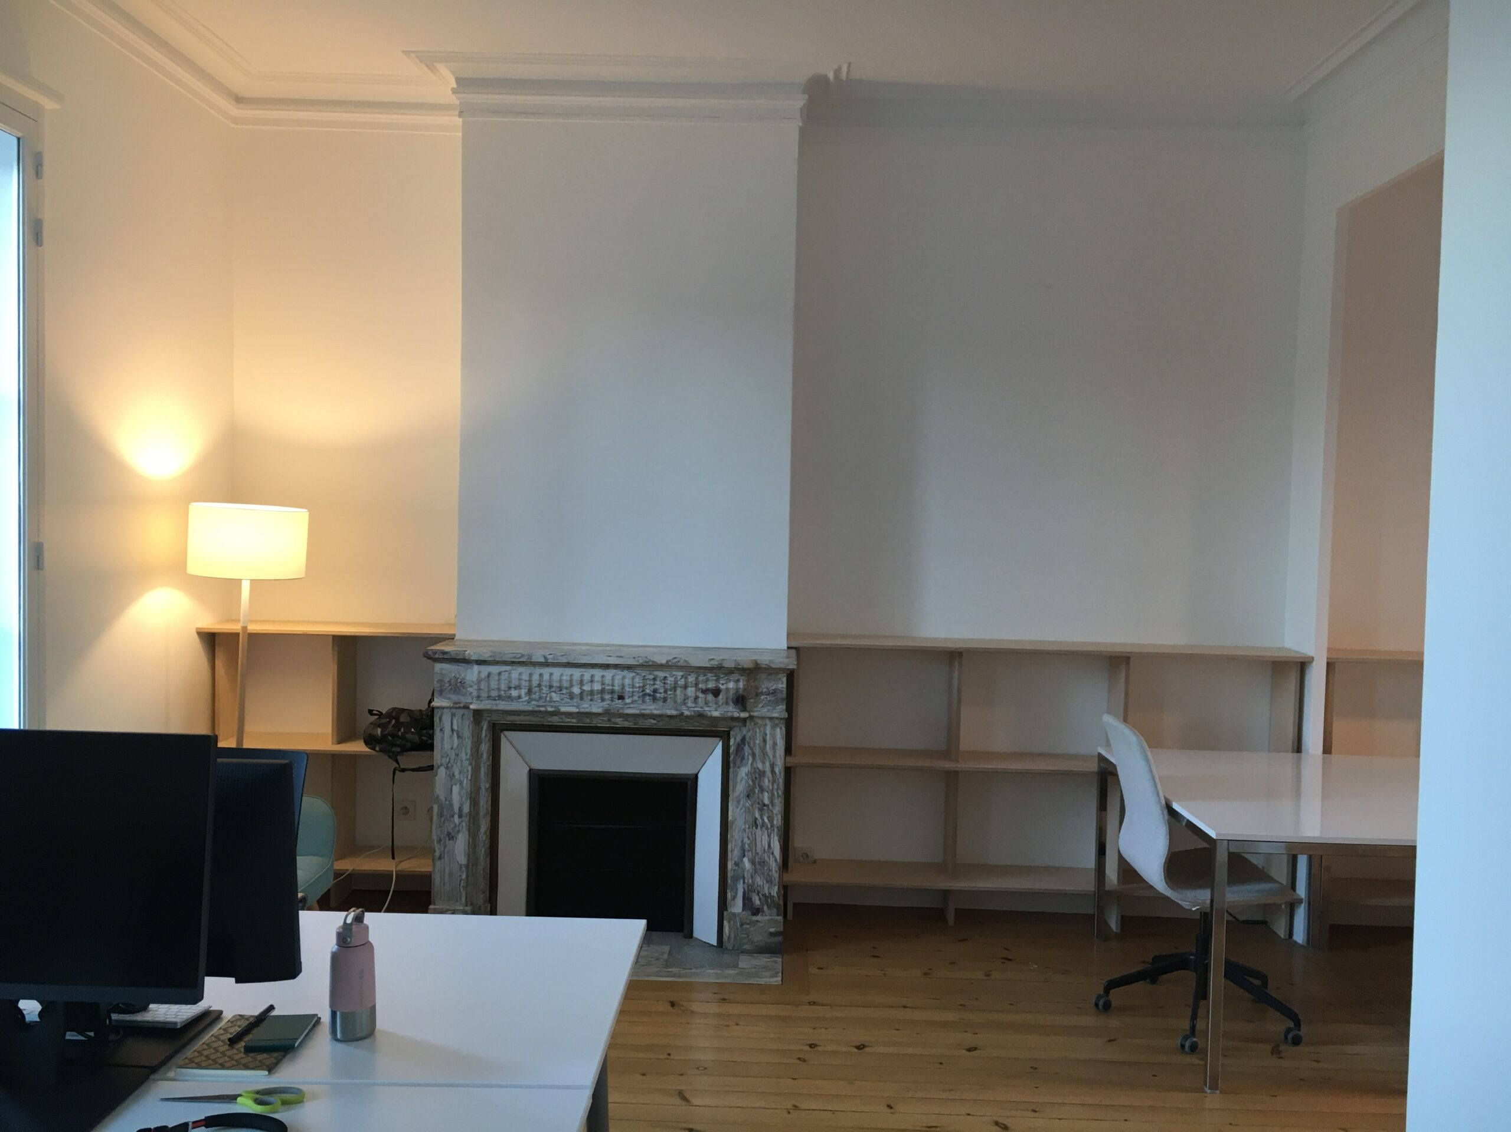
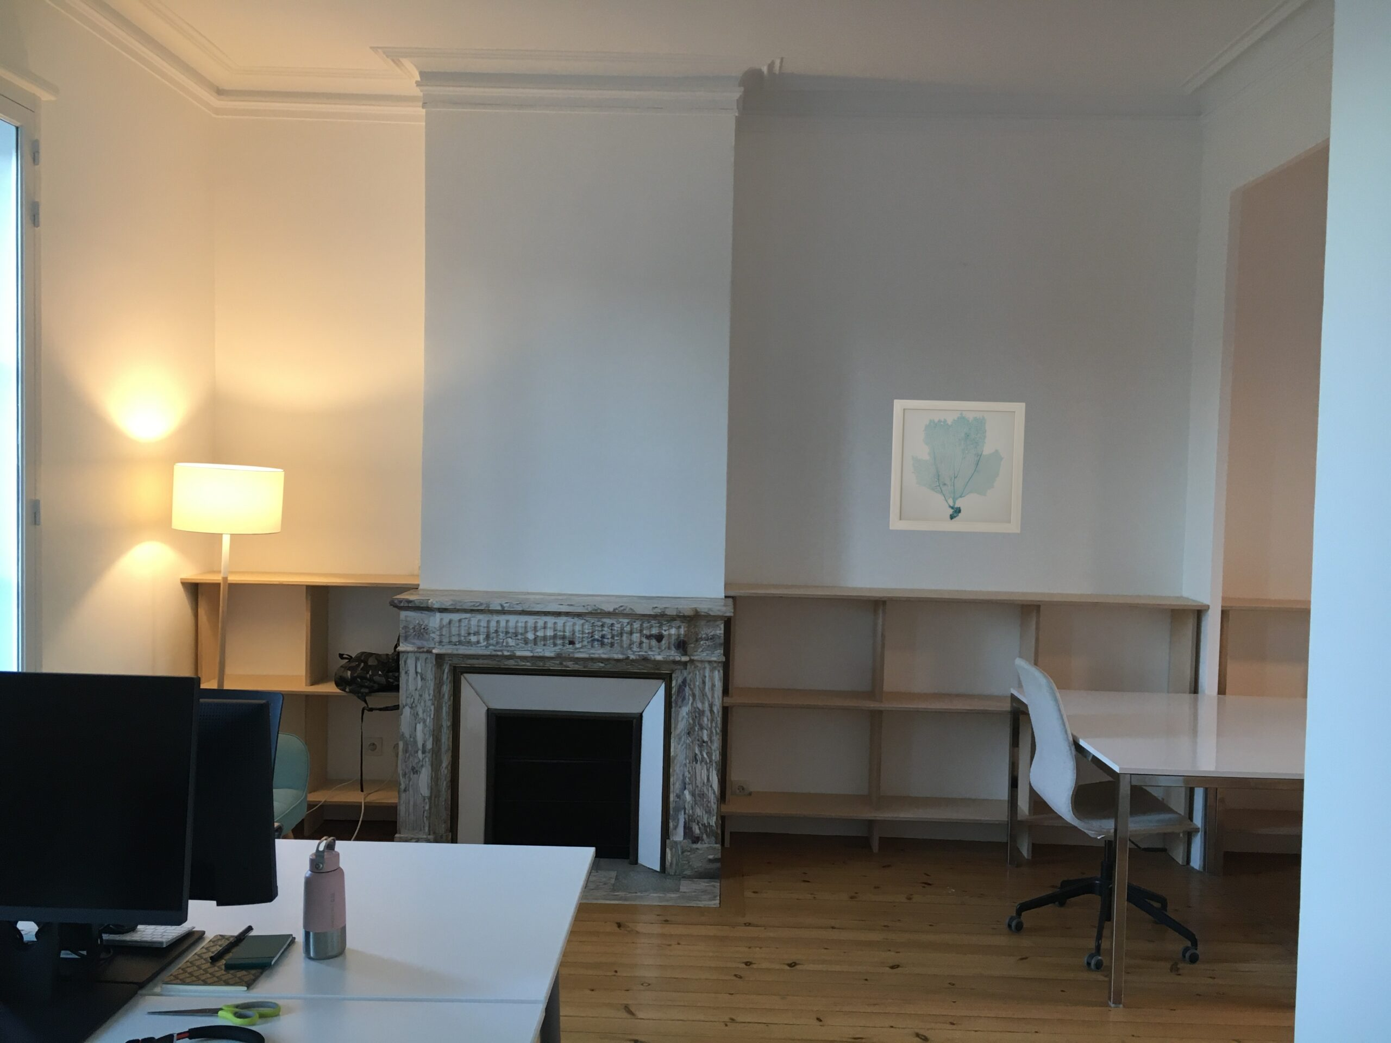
+ wall art (957, 466)
